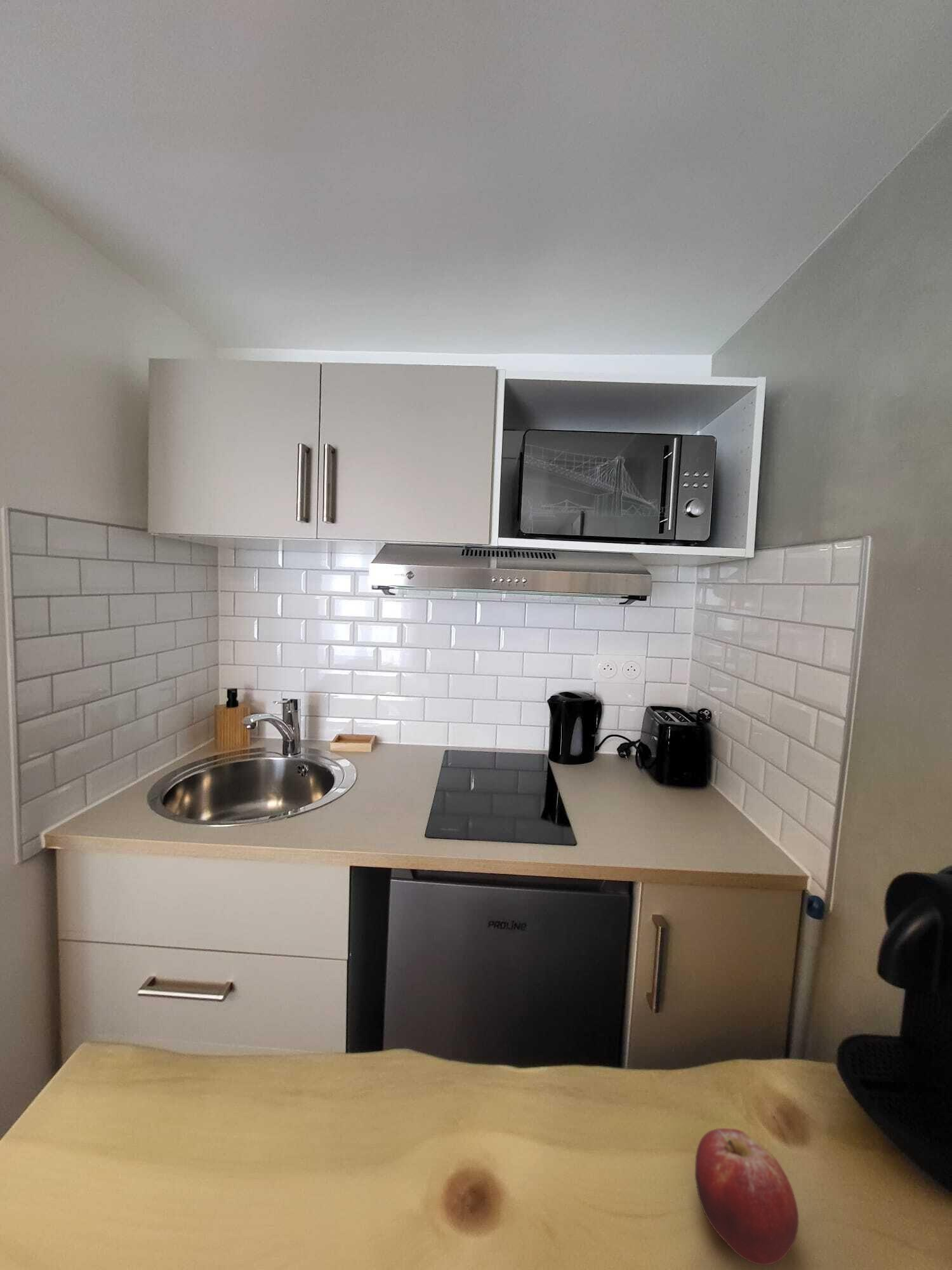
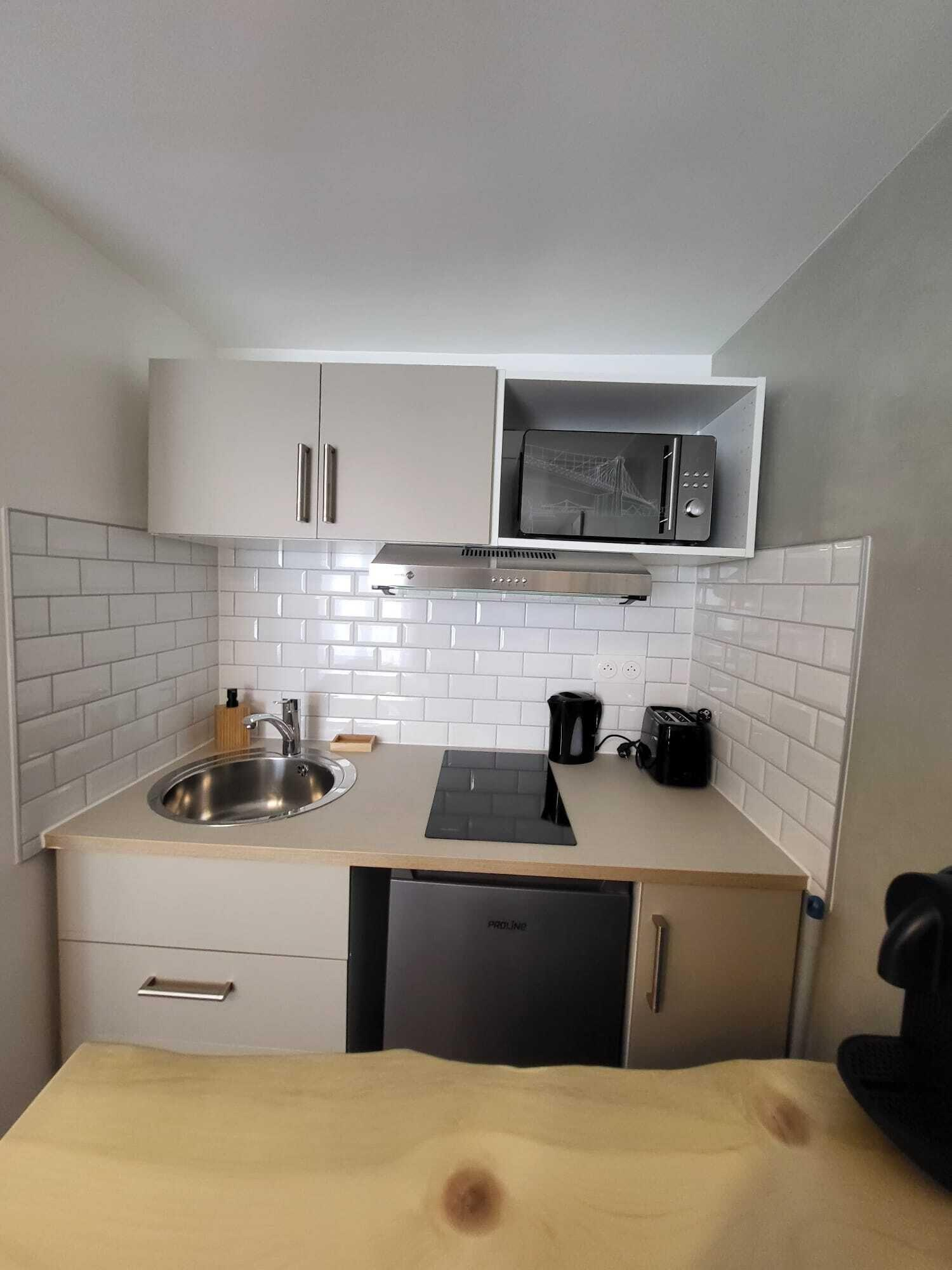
- fruit (744, 1190)
